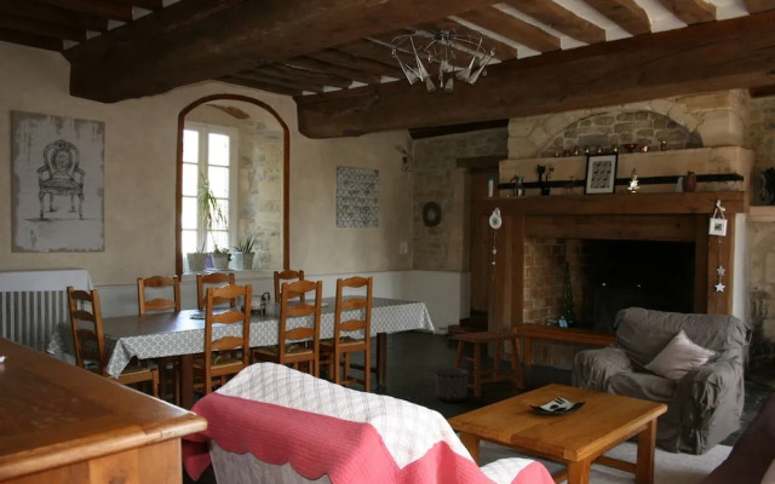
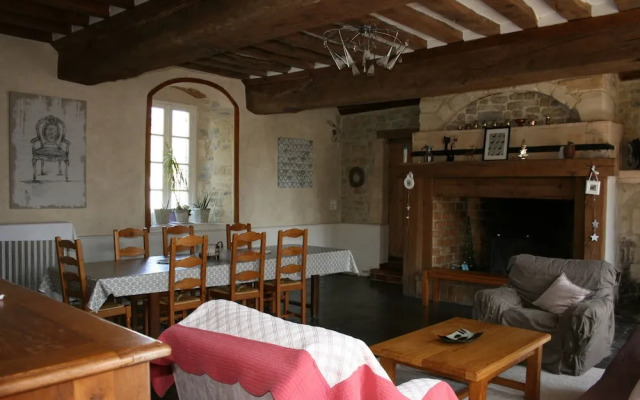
- stool (494, 361)
- planter (450, 385)
